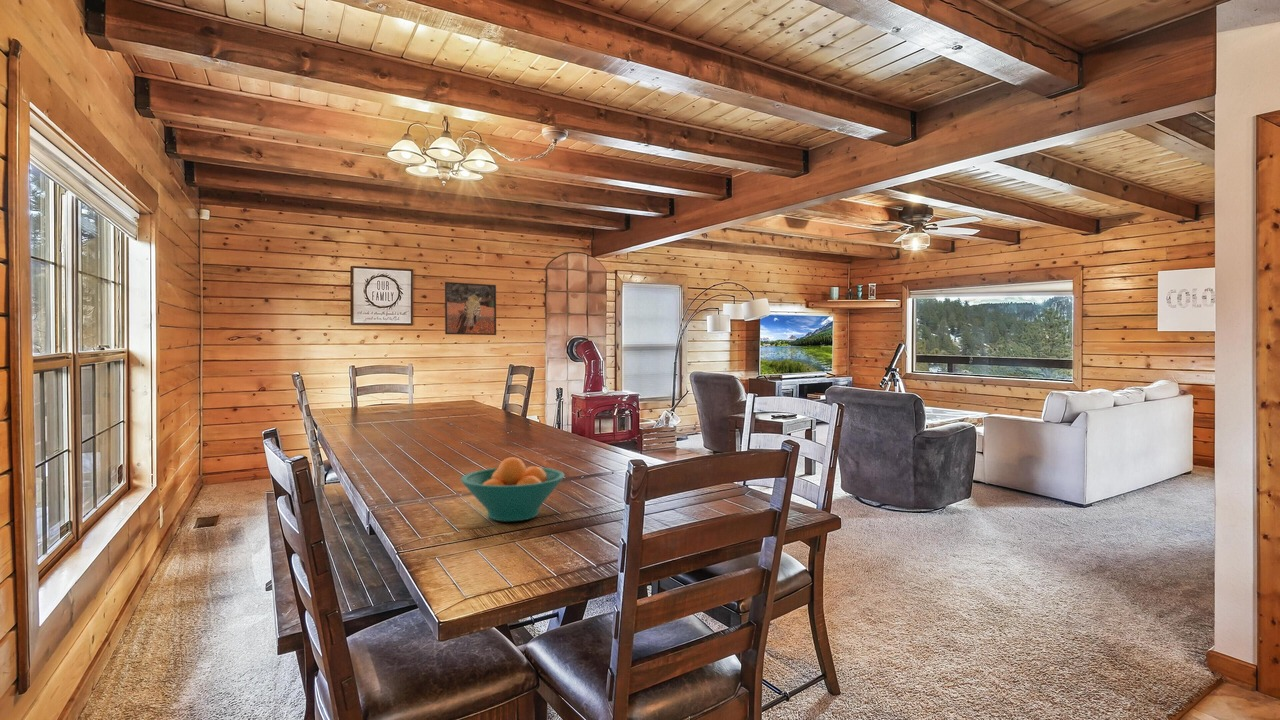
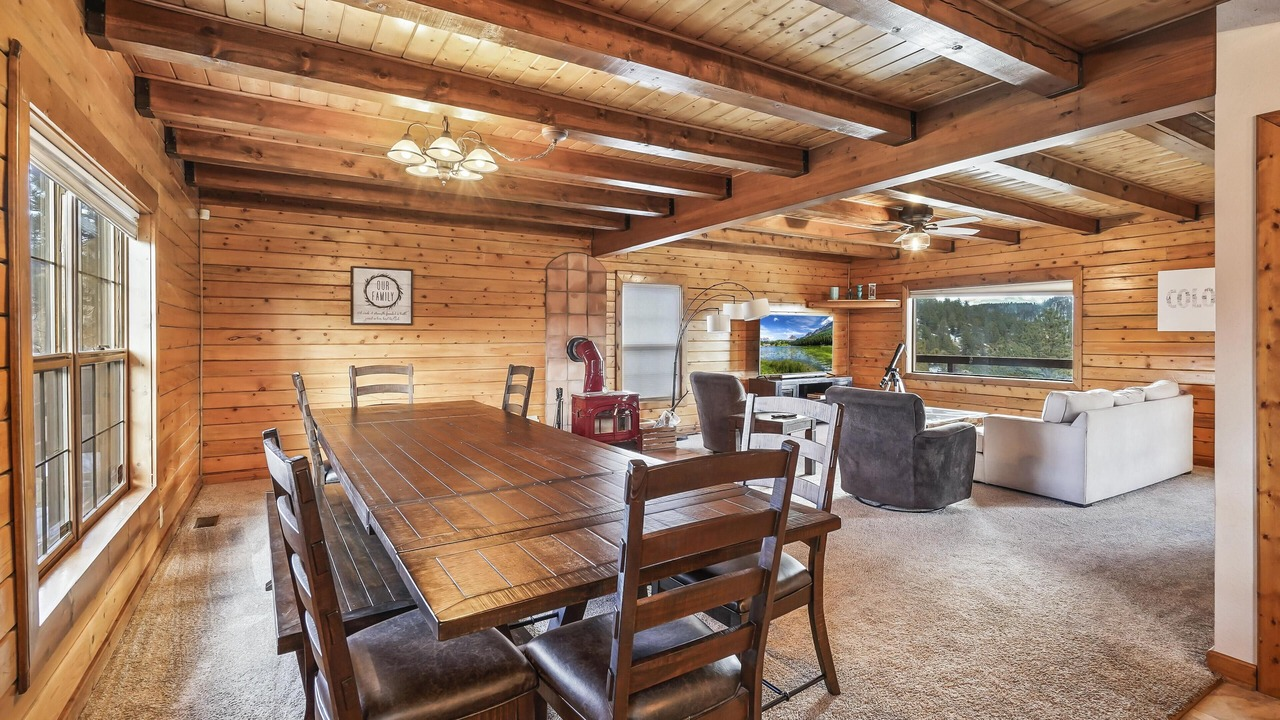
- fruit bowl (513, 486)
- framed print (471, 309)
